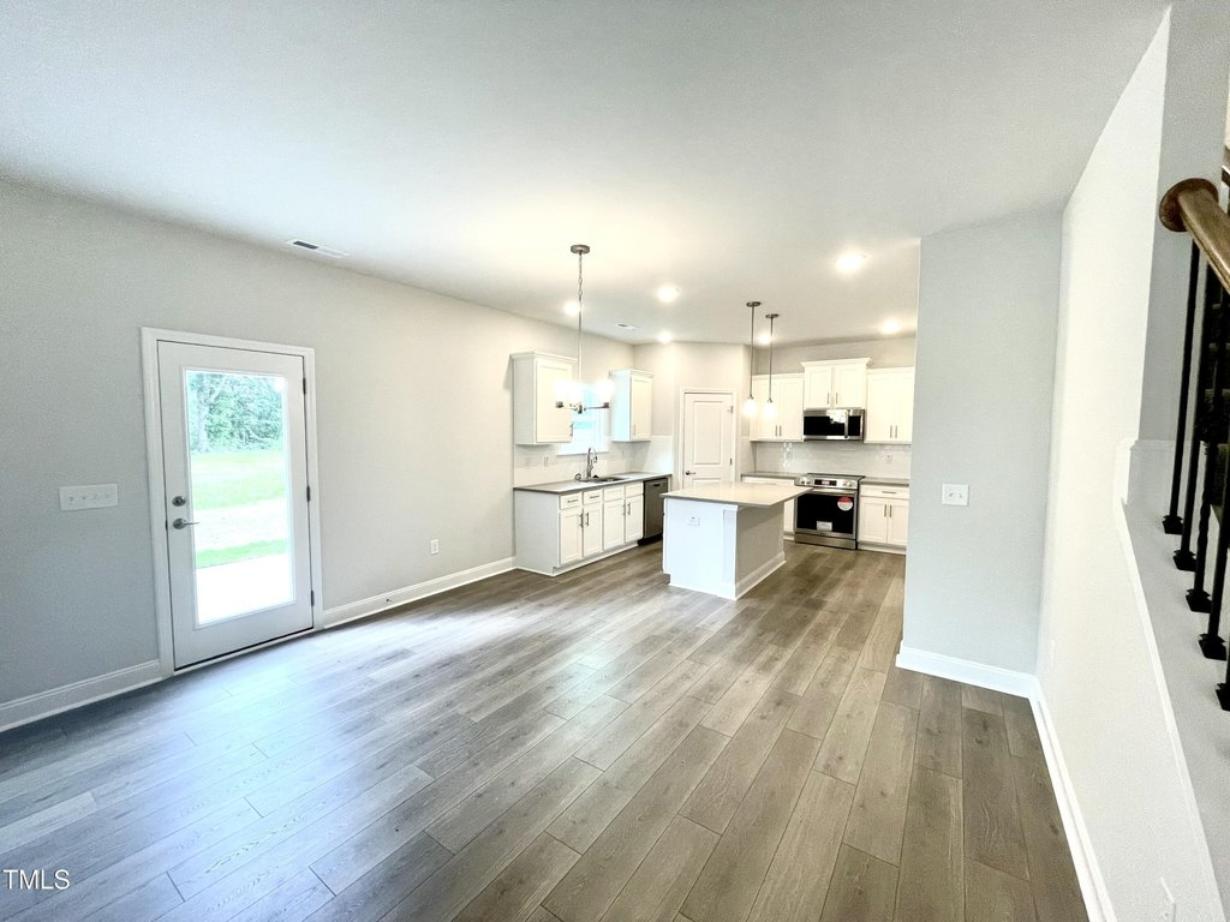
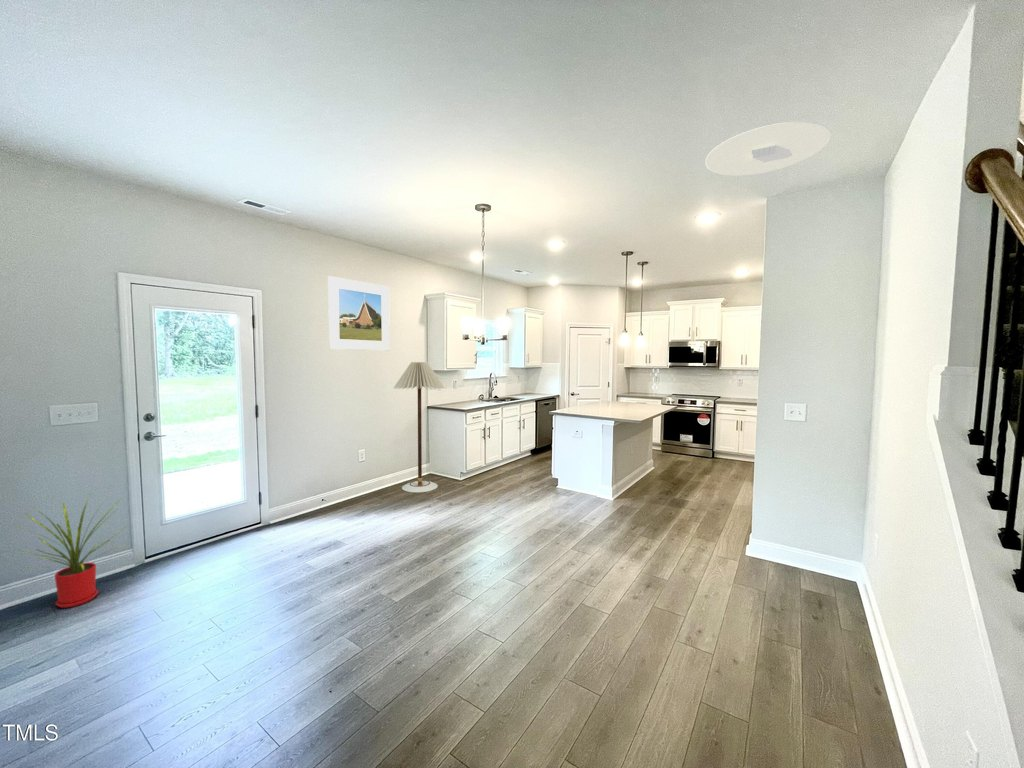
+ floor lamp (419, 424)
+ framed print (361, 315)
+ house plant (74, 550)
+ ceiling light (764, 146)
